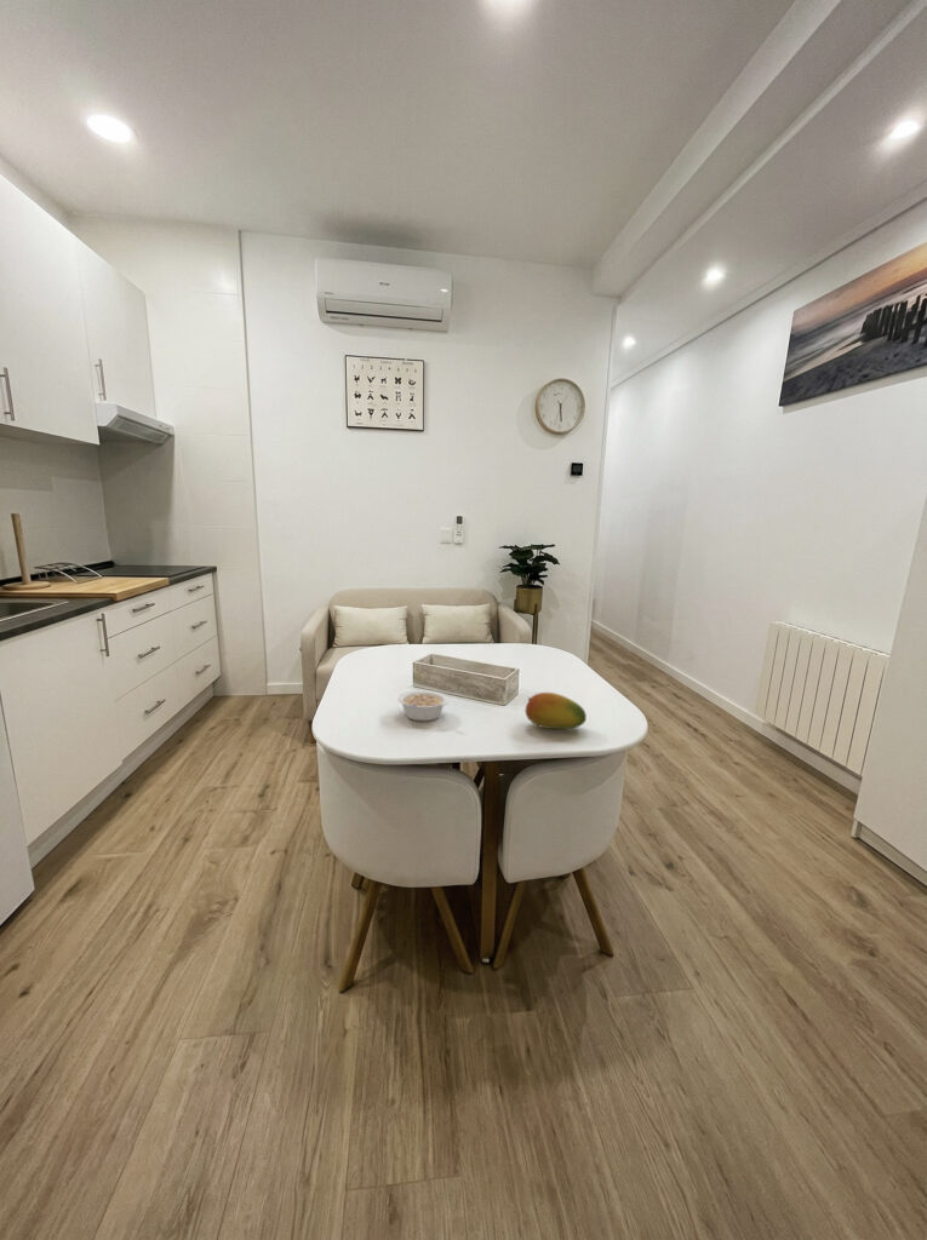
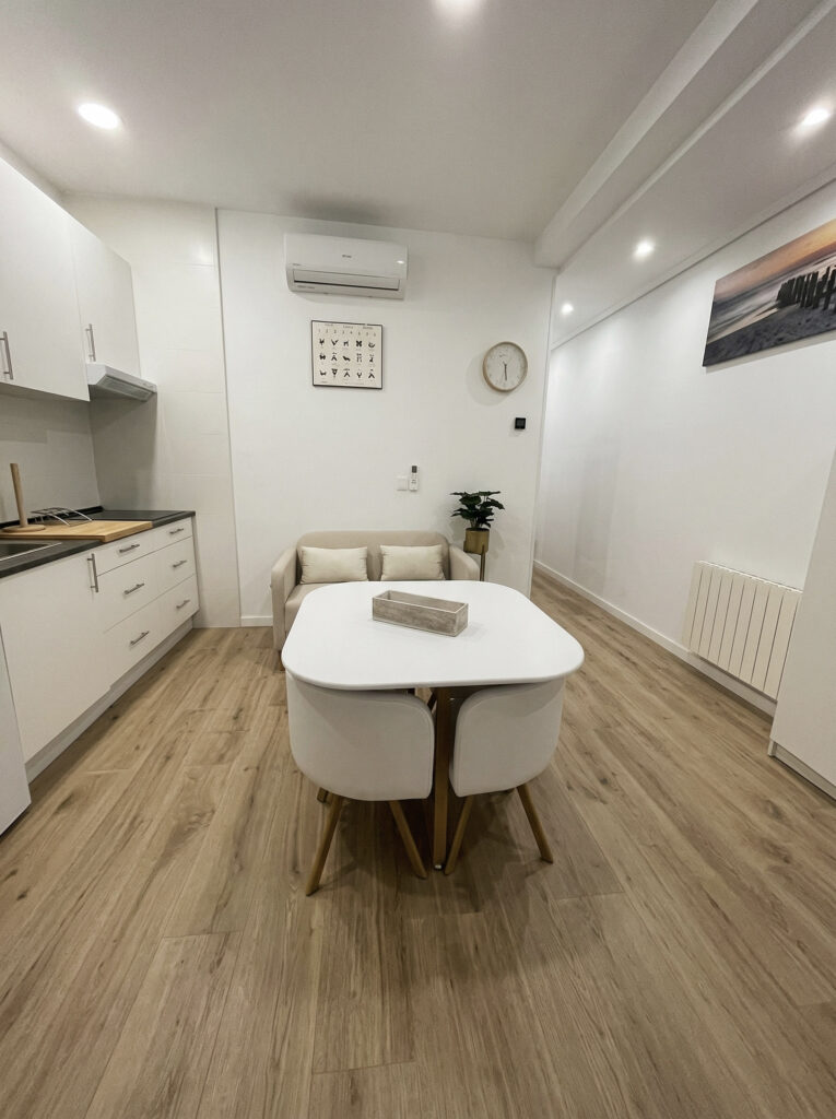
- legume (424, 705)
- fruit (555, 711)
